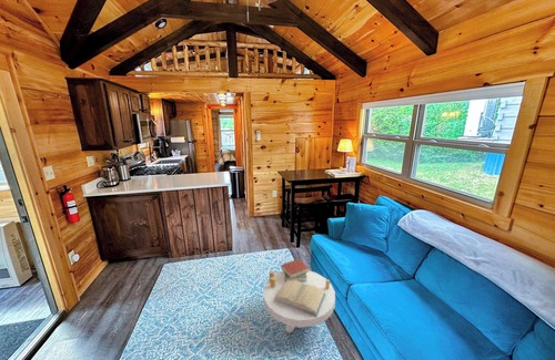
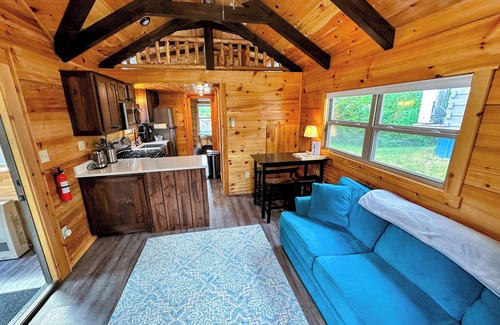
- side table (297, 301)
